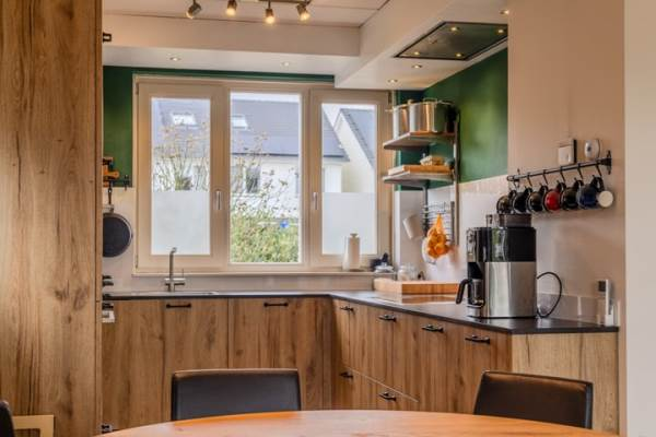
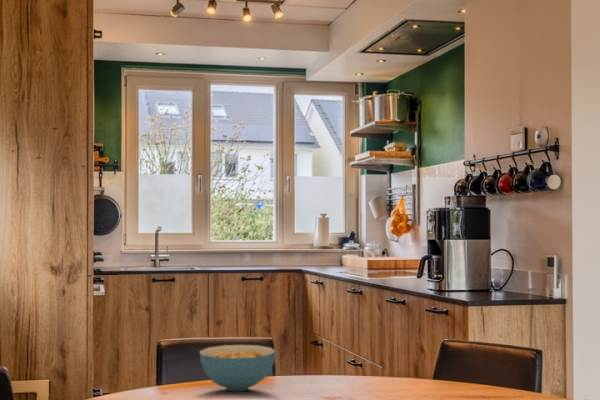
+ cereal bowl (237, 369)
